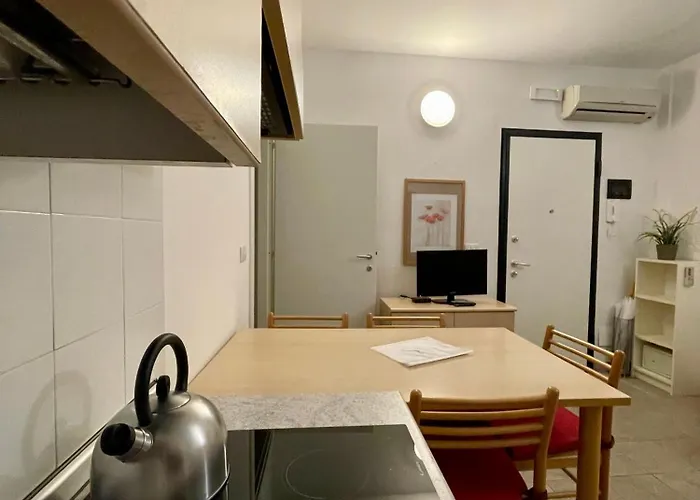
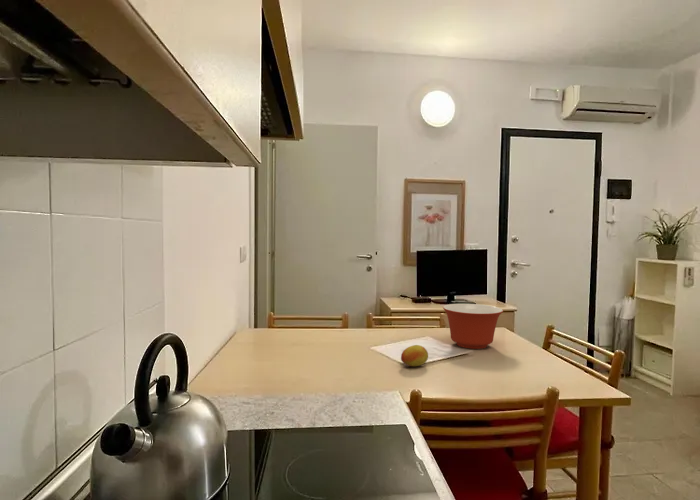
+ fruit (414, 355)
+ mixing bowl (472, 326)
